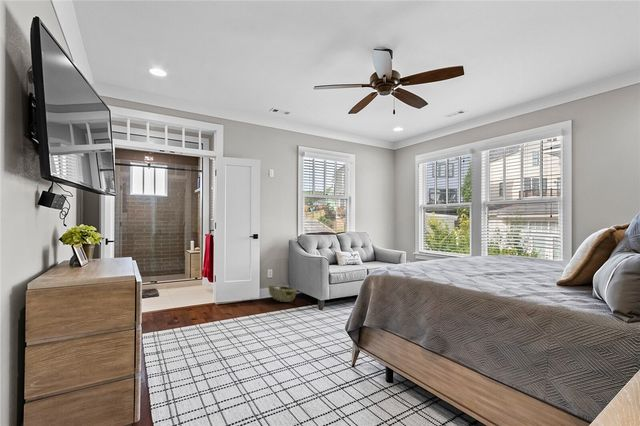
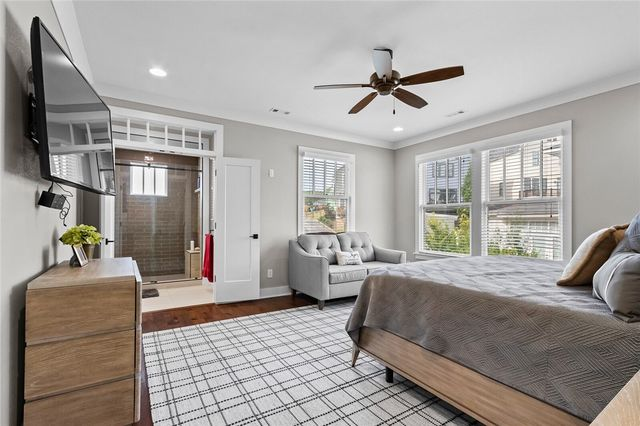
- woven basket (282, 292)
